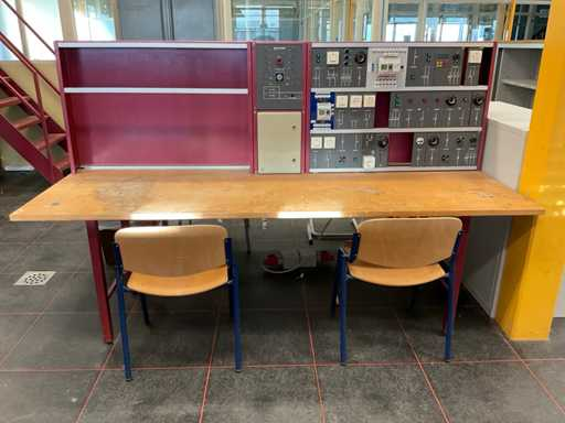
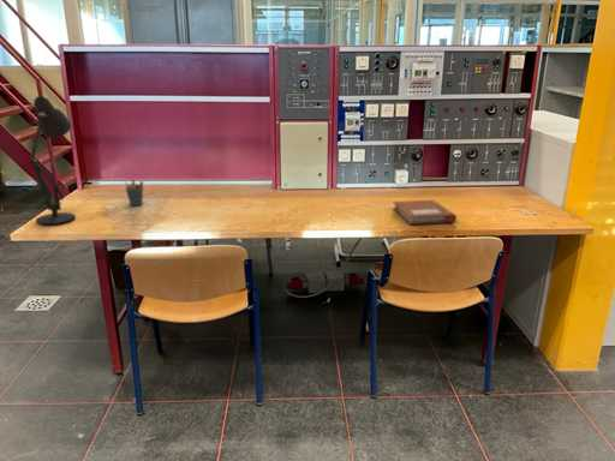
+ desk lamp (41, 167)
+ notebook (423, 211)
+ pen holder (135, 191)
